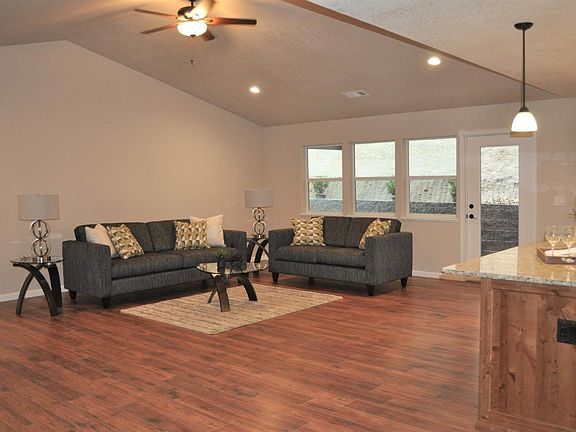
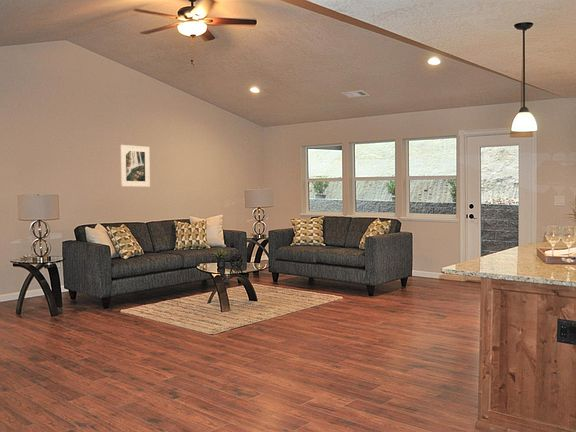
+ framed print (135, 166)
